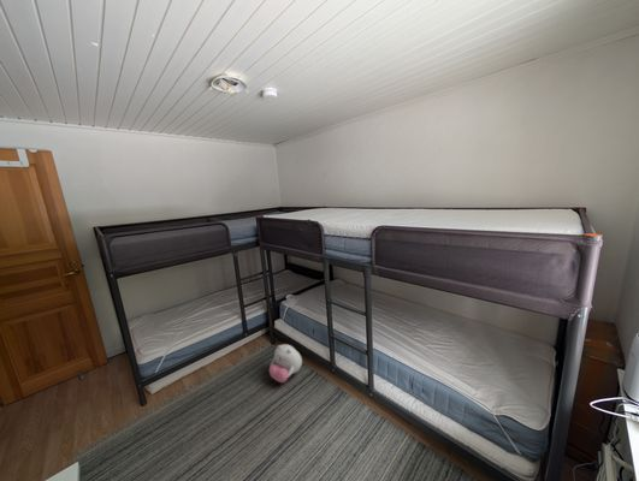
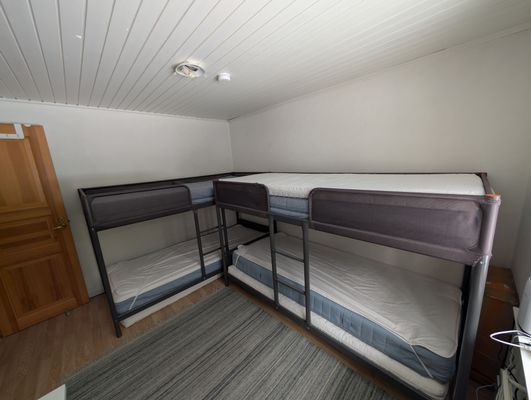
- plush toy (285, 361)
